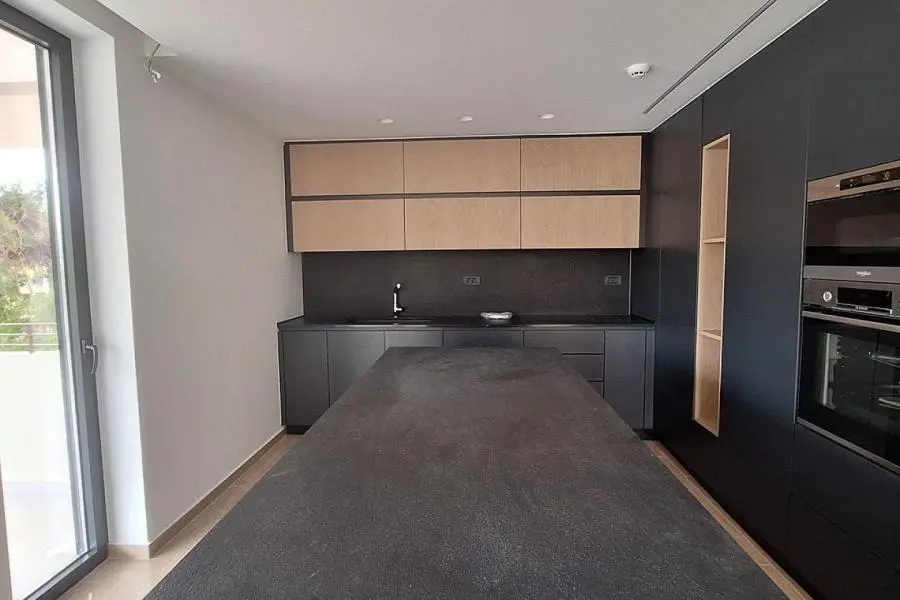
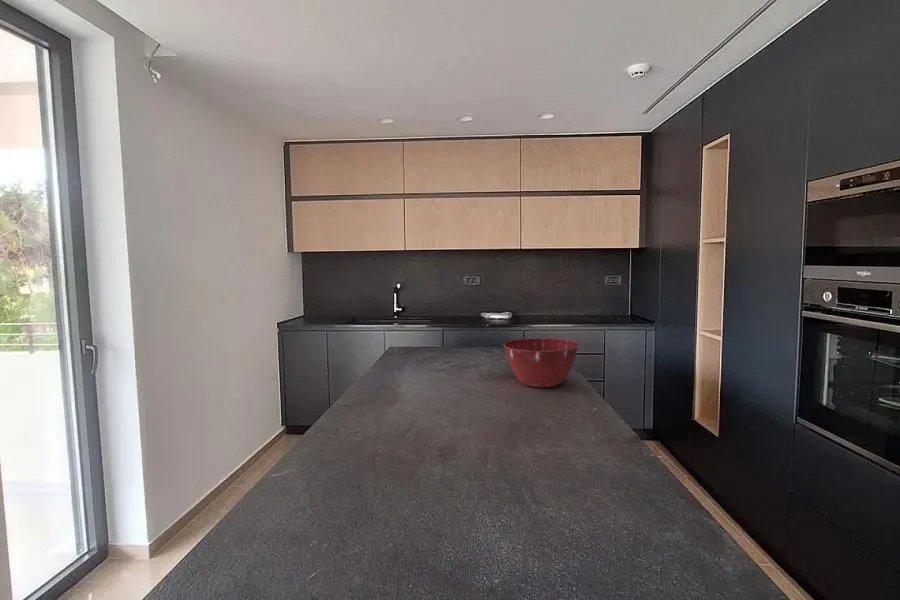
+ mixing bowl (540, 363)
